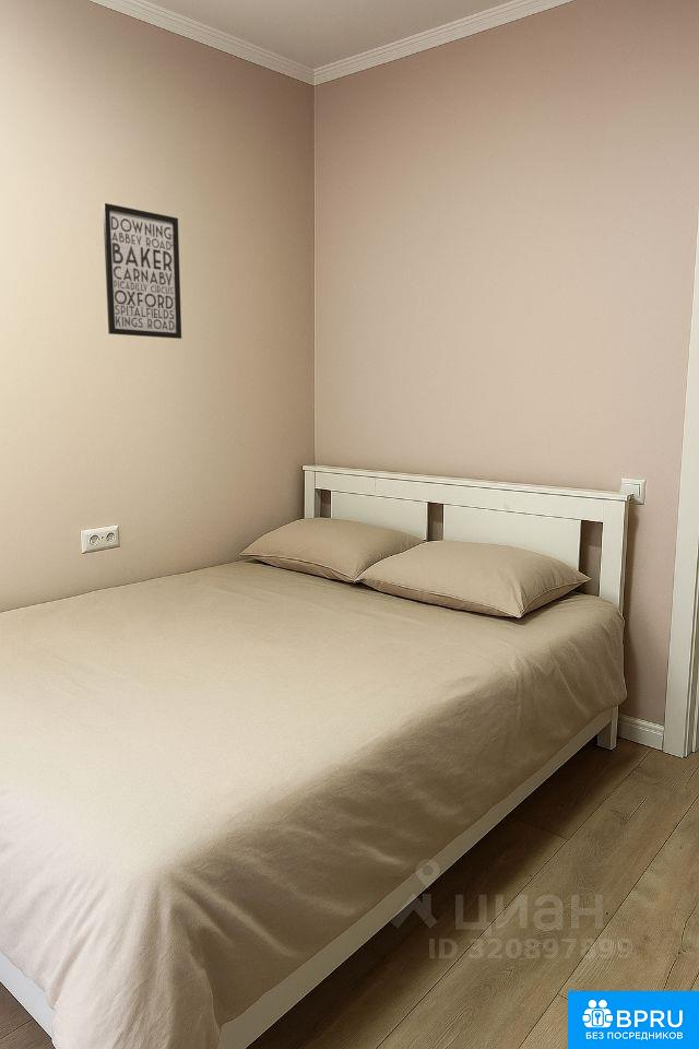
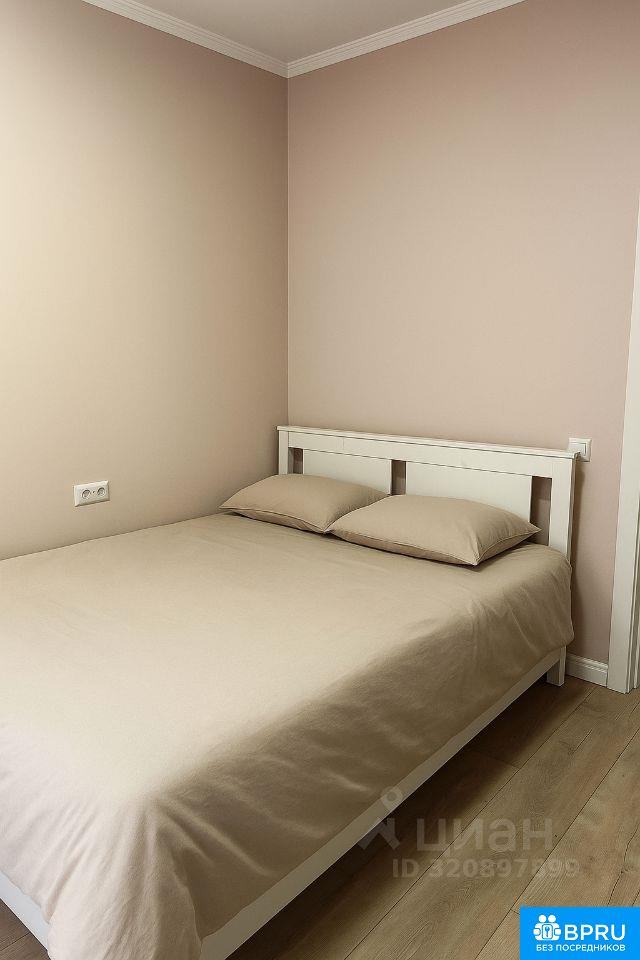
- wall art (144, 274)
